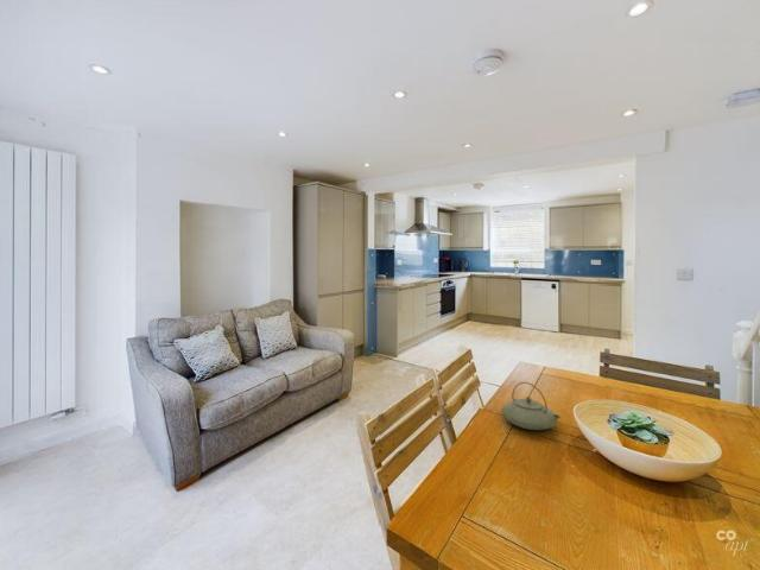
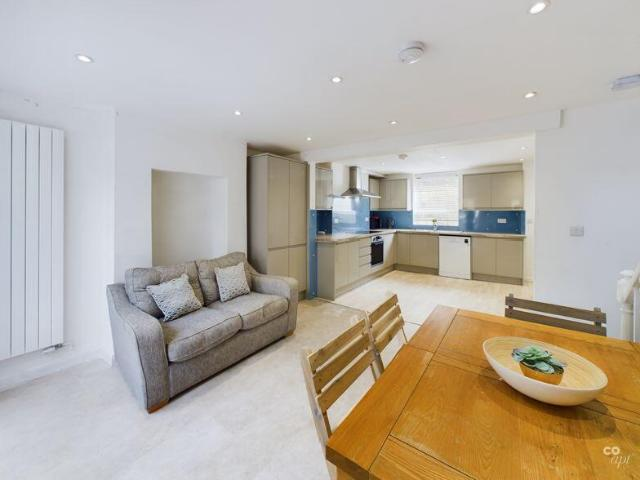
- teapot (531, 404)
